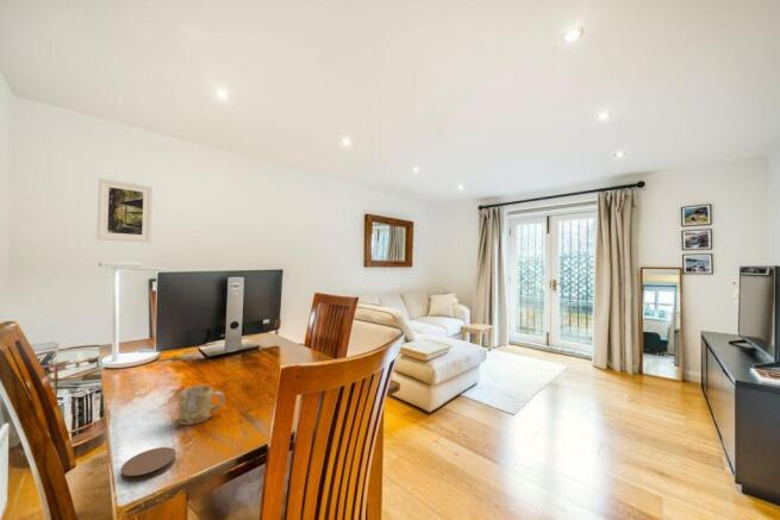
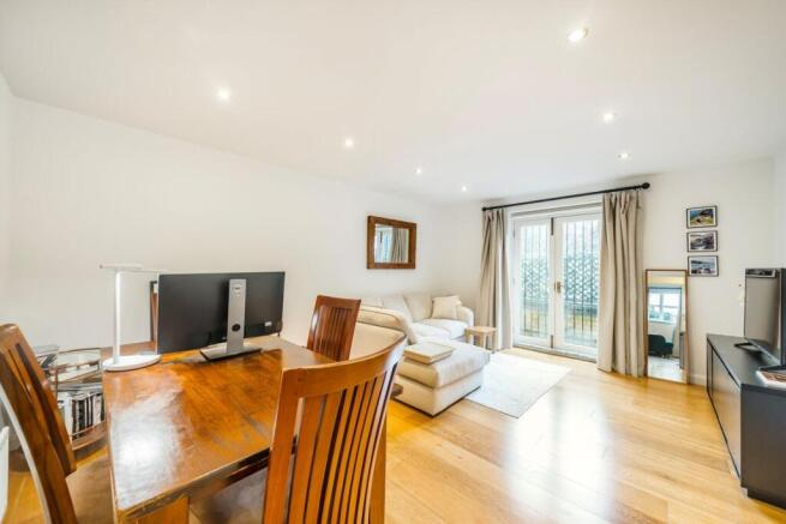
- coaster (149, 463)
- mug (201, 402)
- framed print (125, 211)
